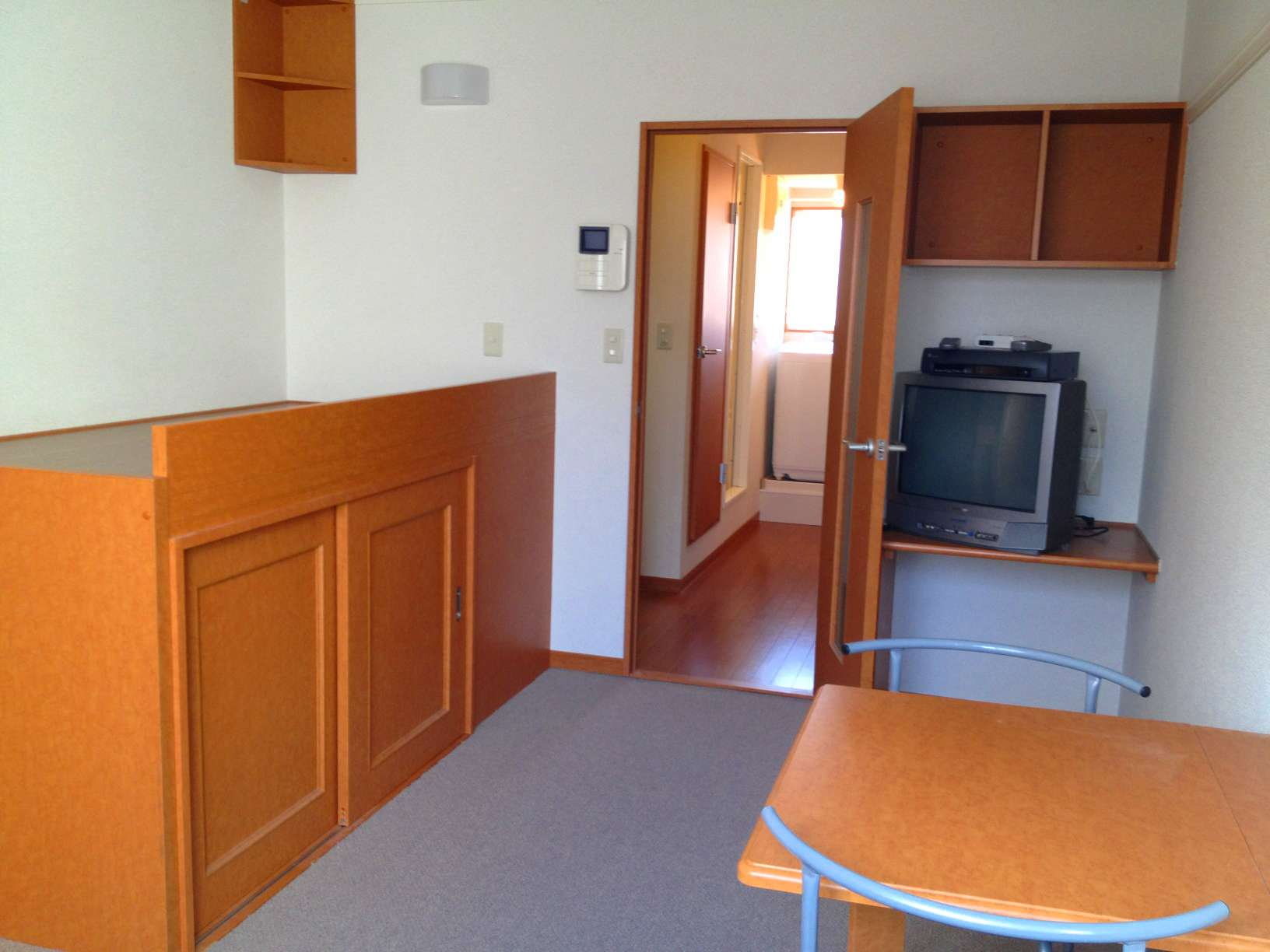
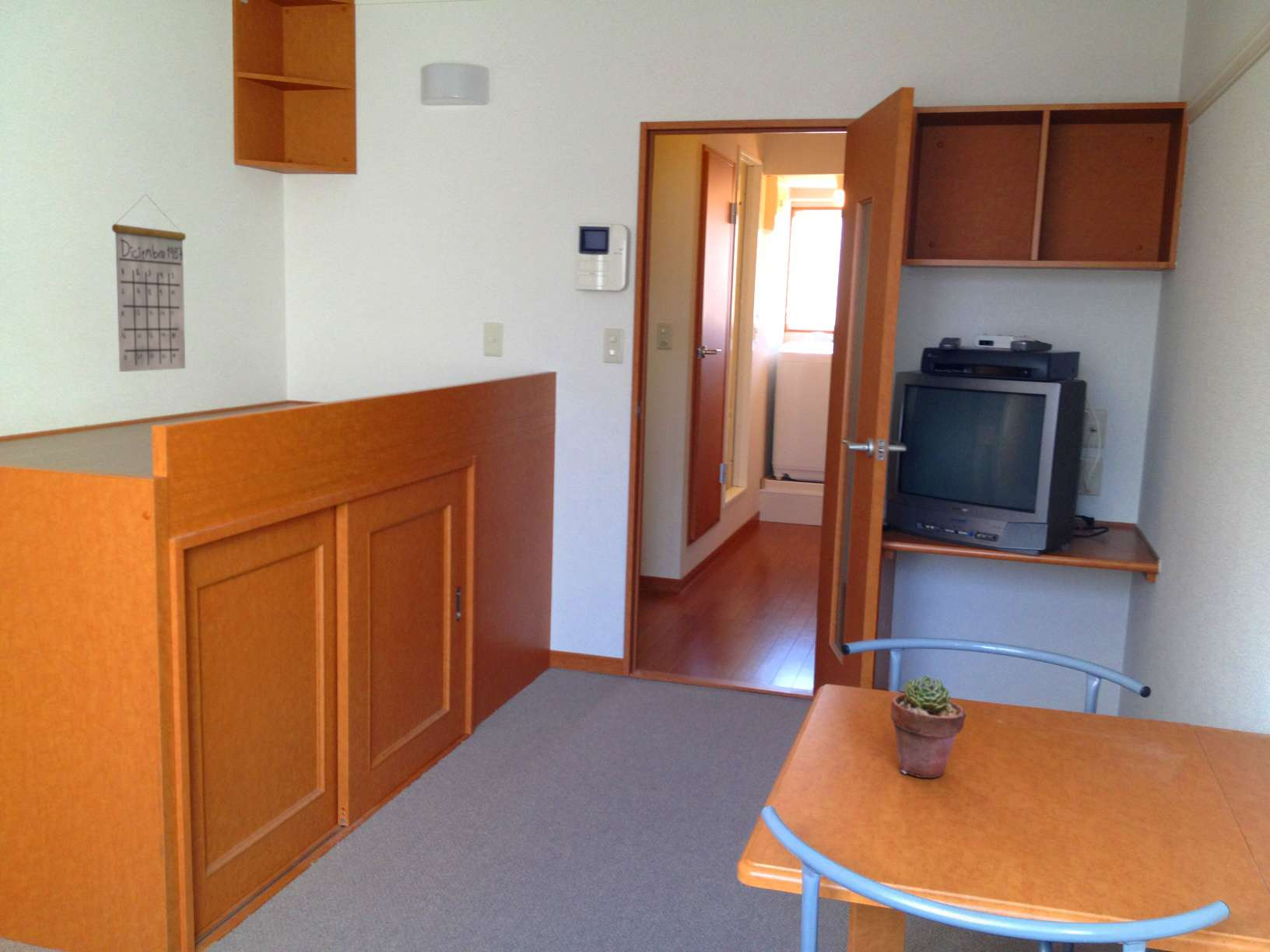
+ calendar (151, 283)
+ potted succulent (926, 723)
